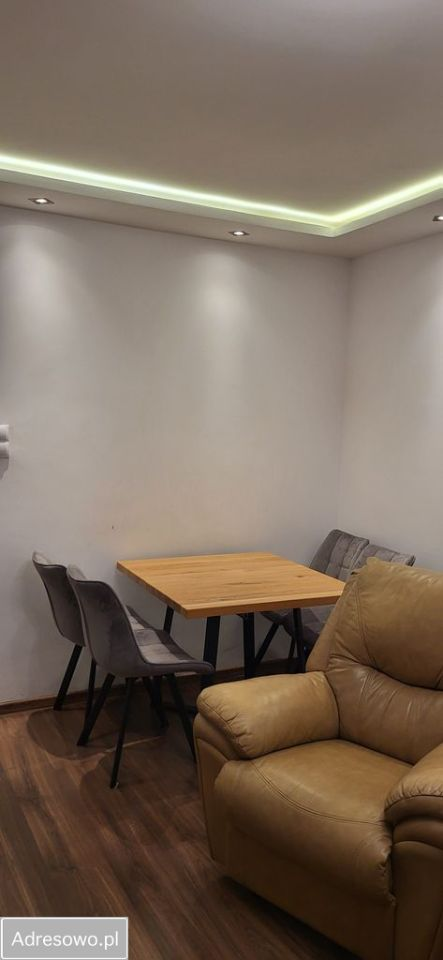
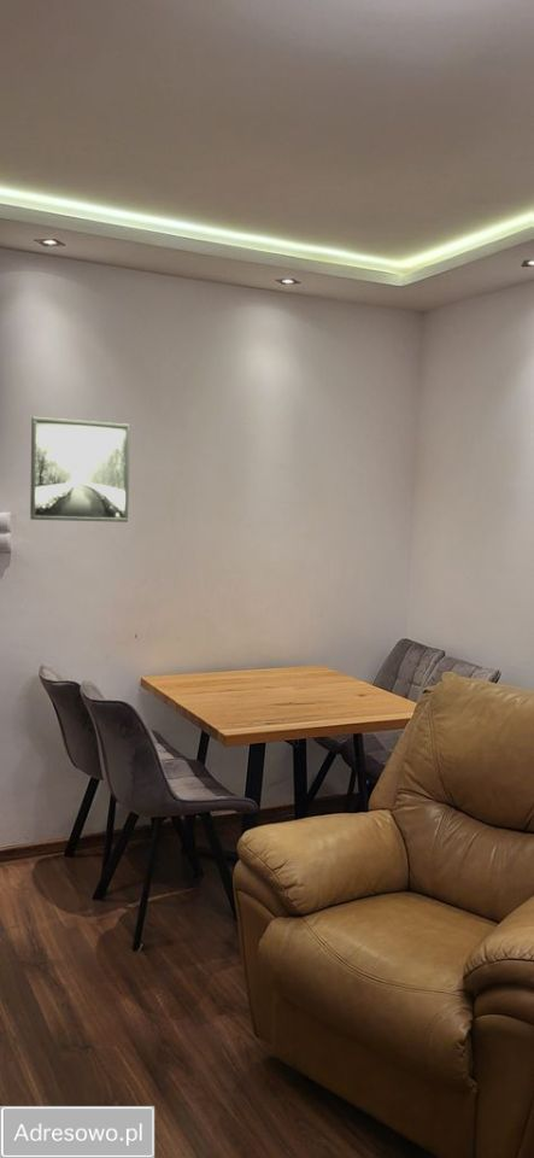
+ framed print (81, 470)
